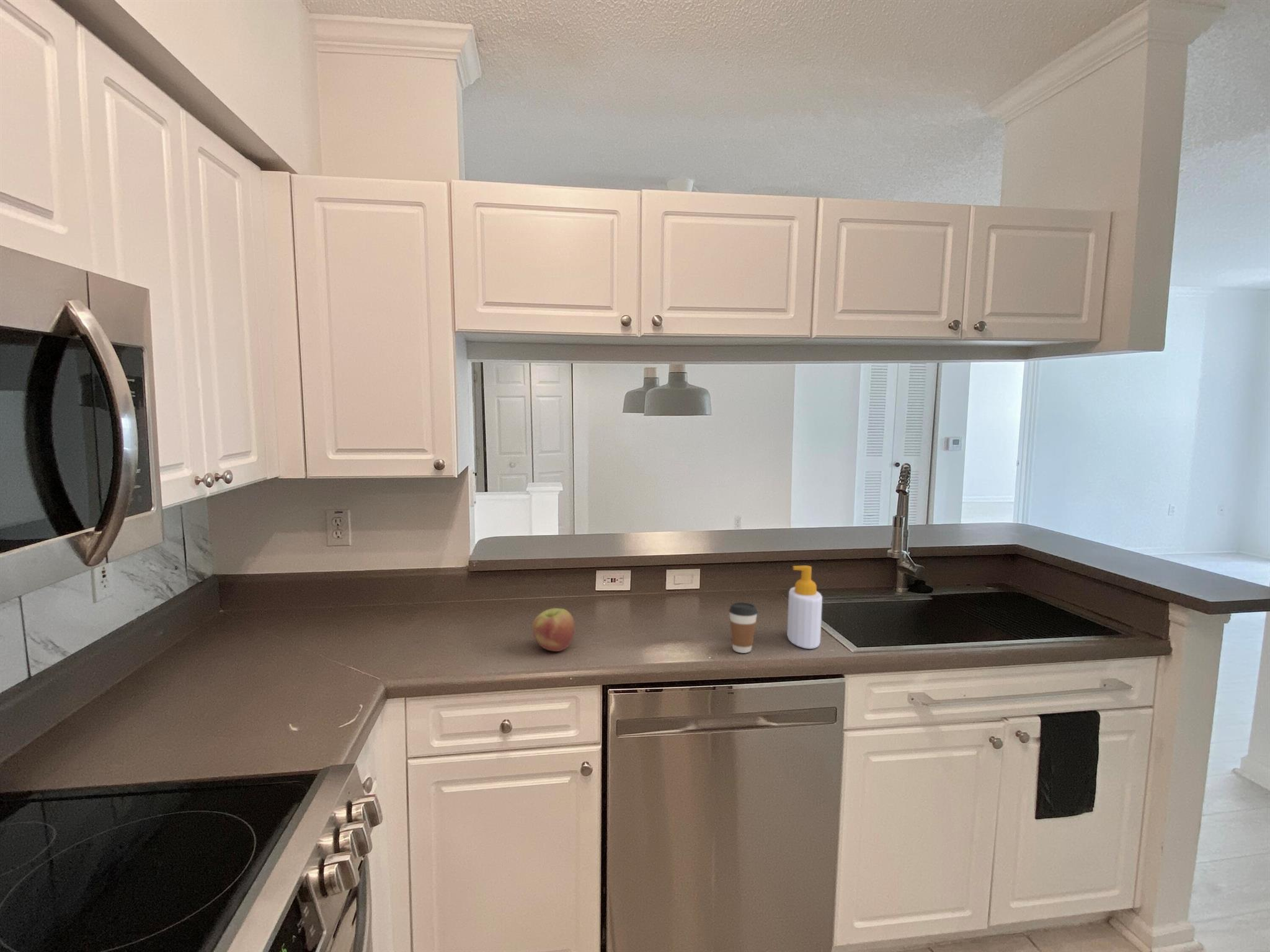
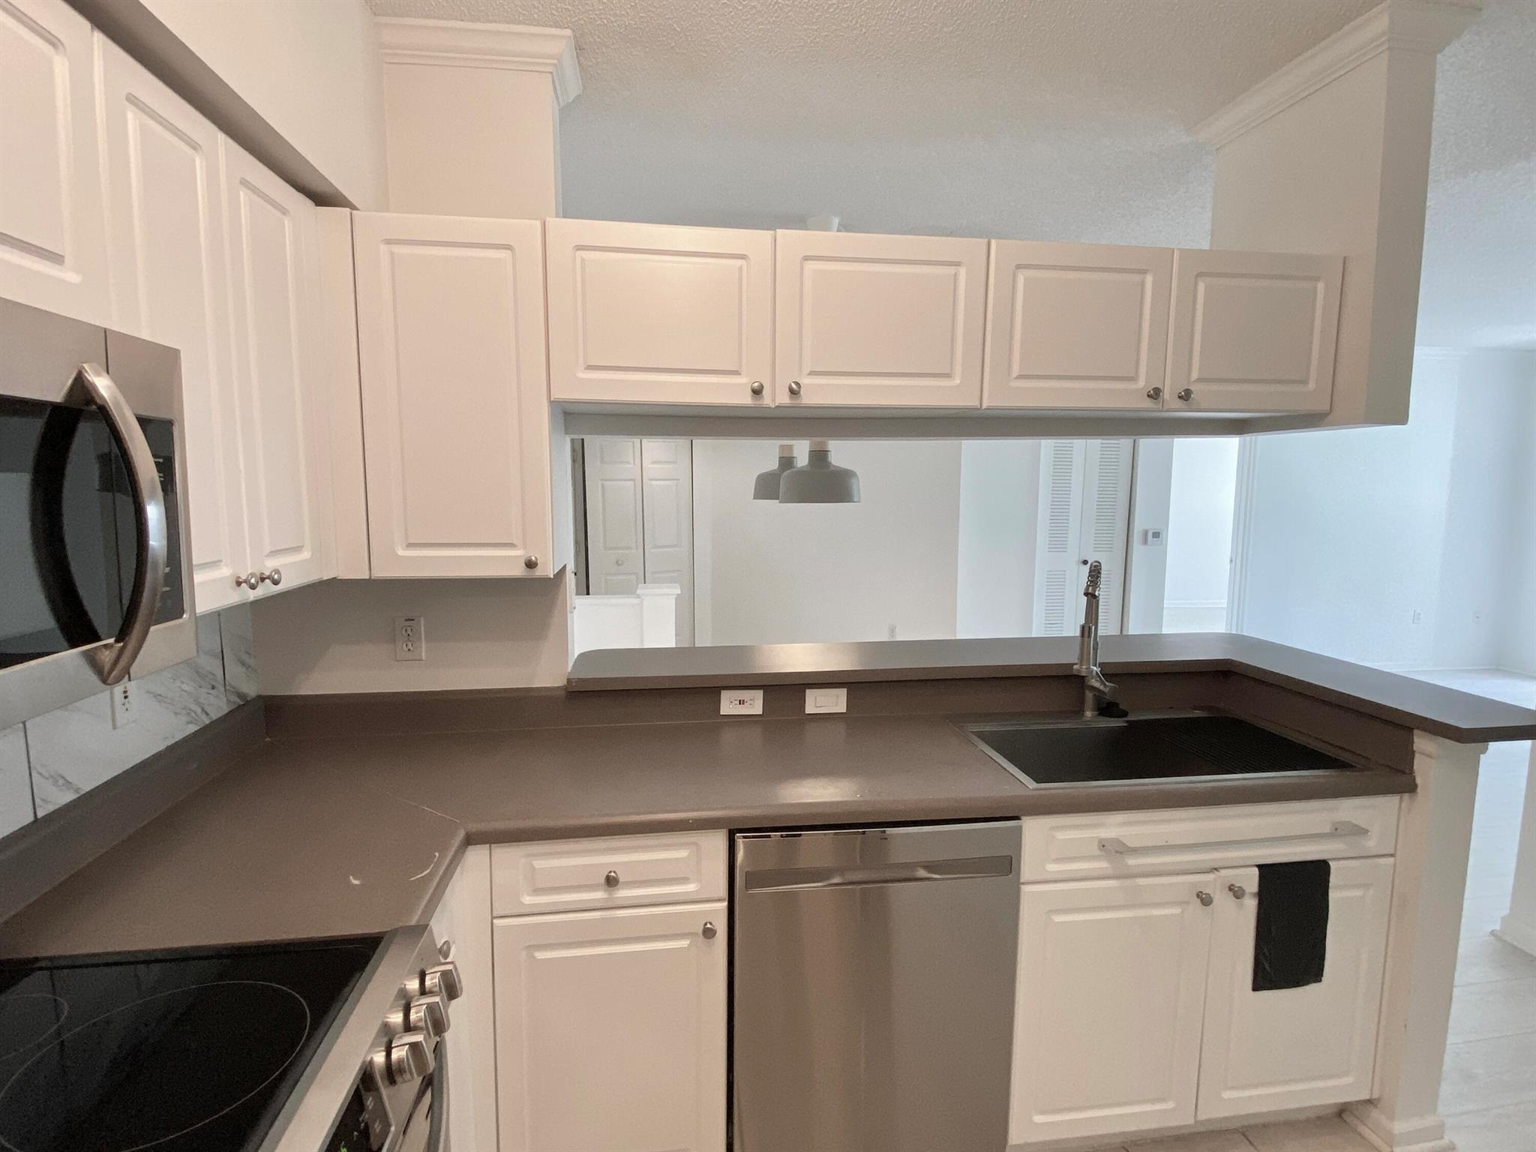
- apple (553, 630)
- soap bottle (805, 604)
- coffee cup (742, 627)
